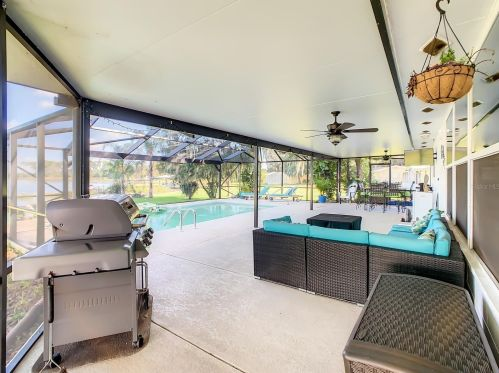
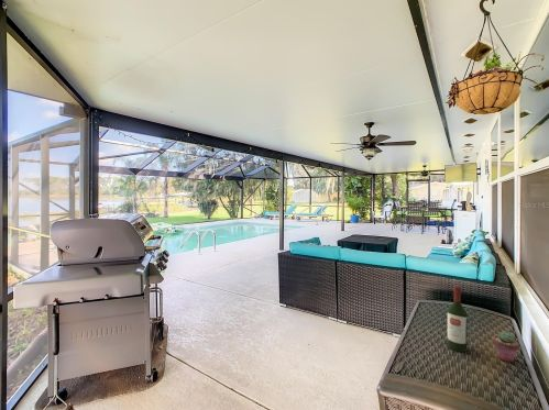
+ potted succulent (505, 345)
+ wine bottle (457, 317)
